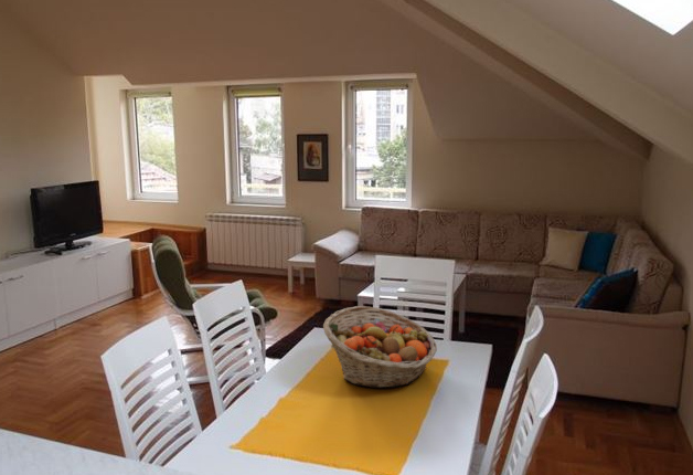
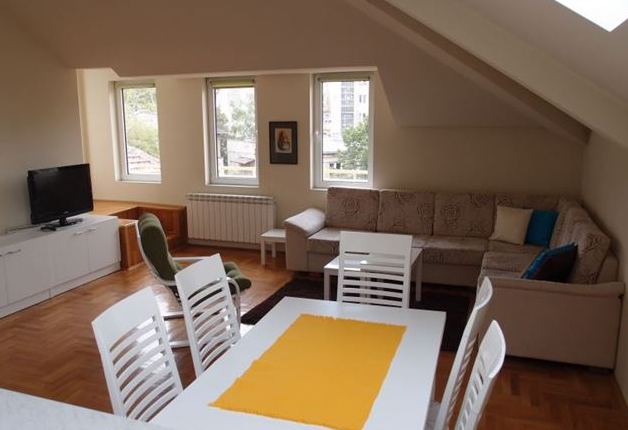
- fruit basket (380, 344)
